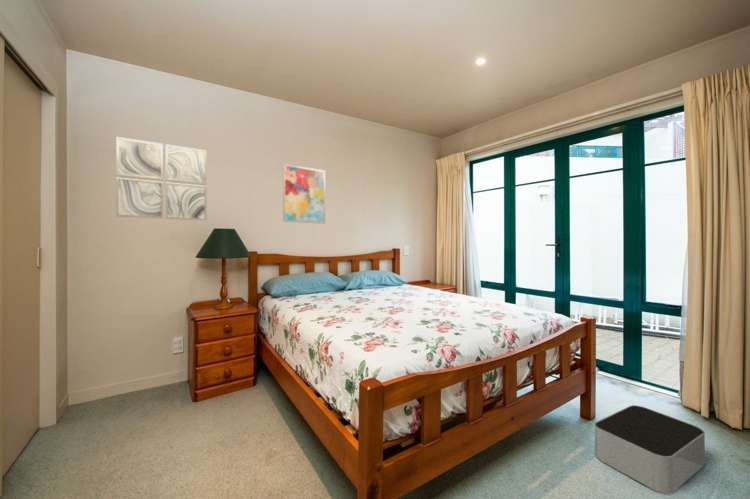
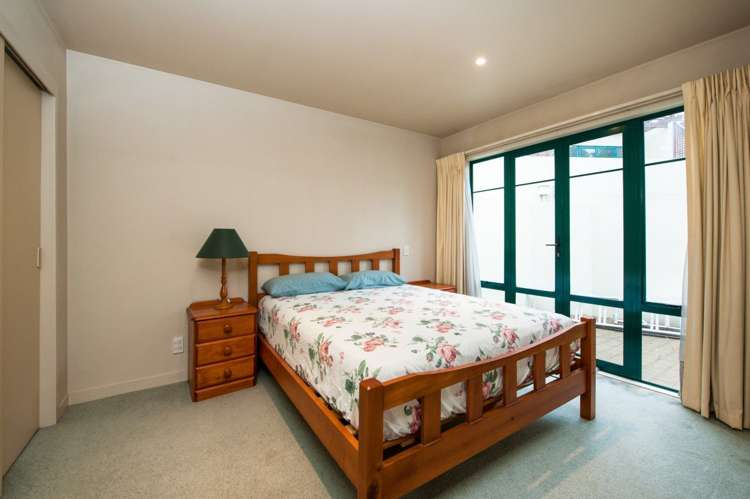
- storage bin (648, 443)
- wall art (304, 195)
- wall art (162, 180)
